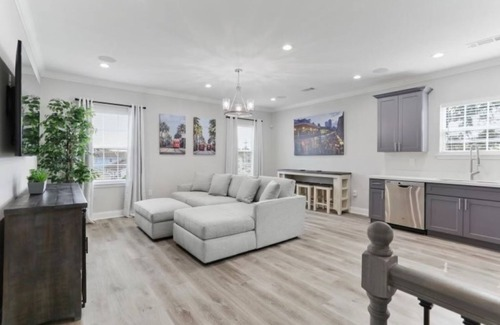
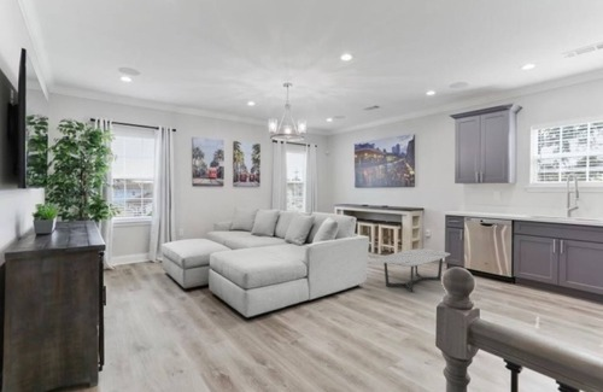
+ coffee table (415, 269)
